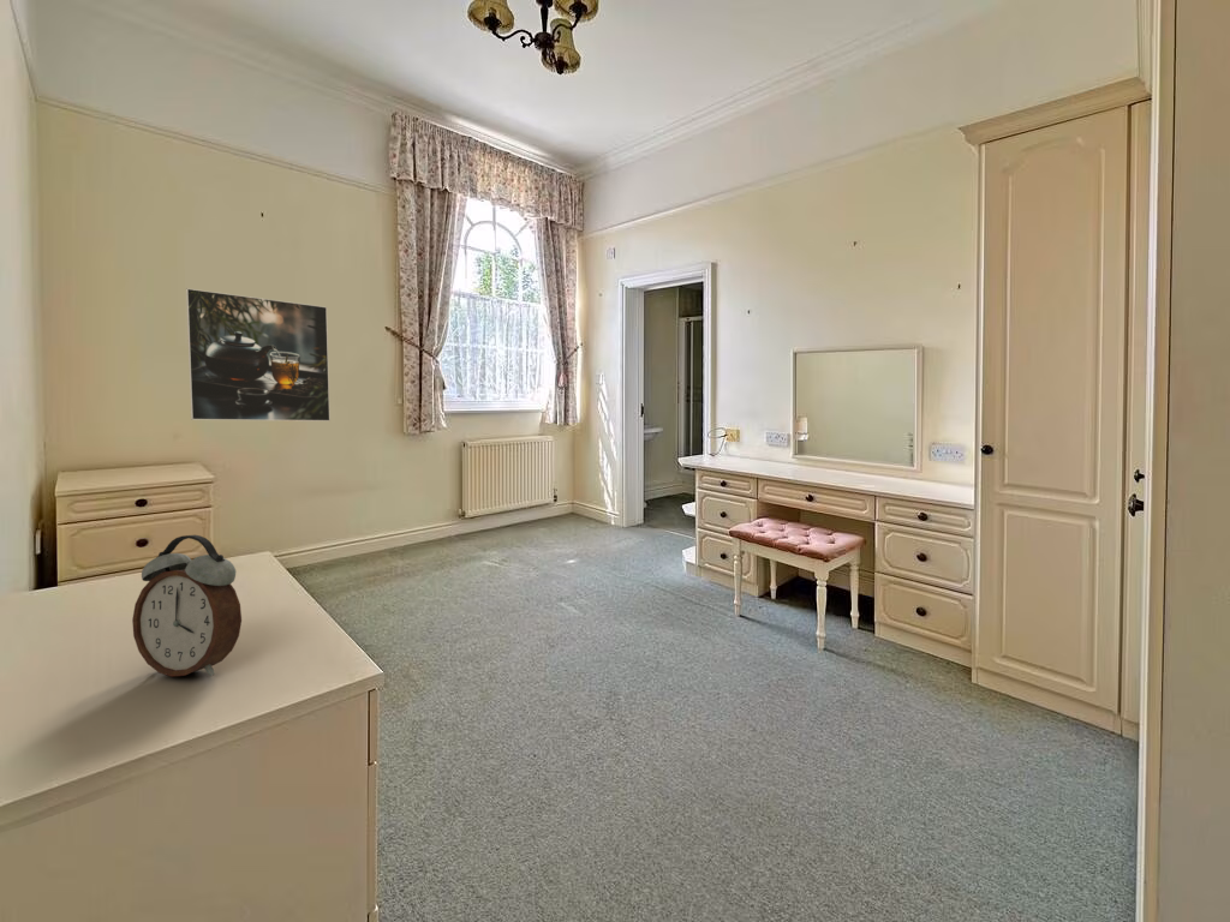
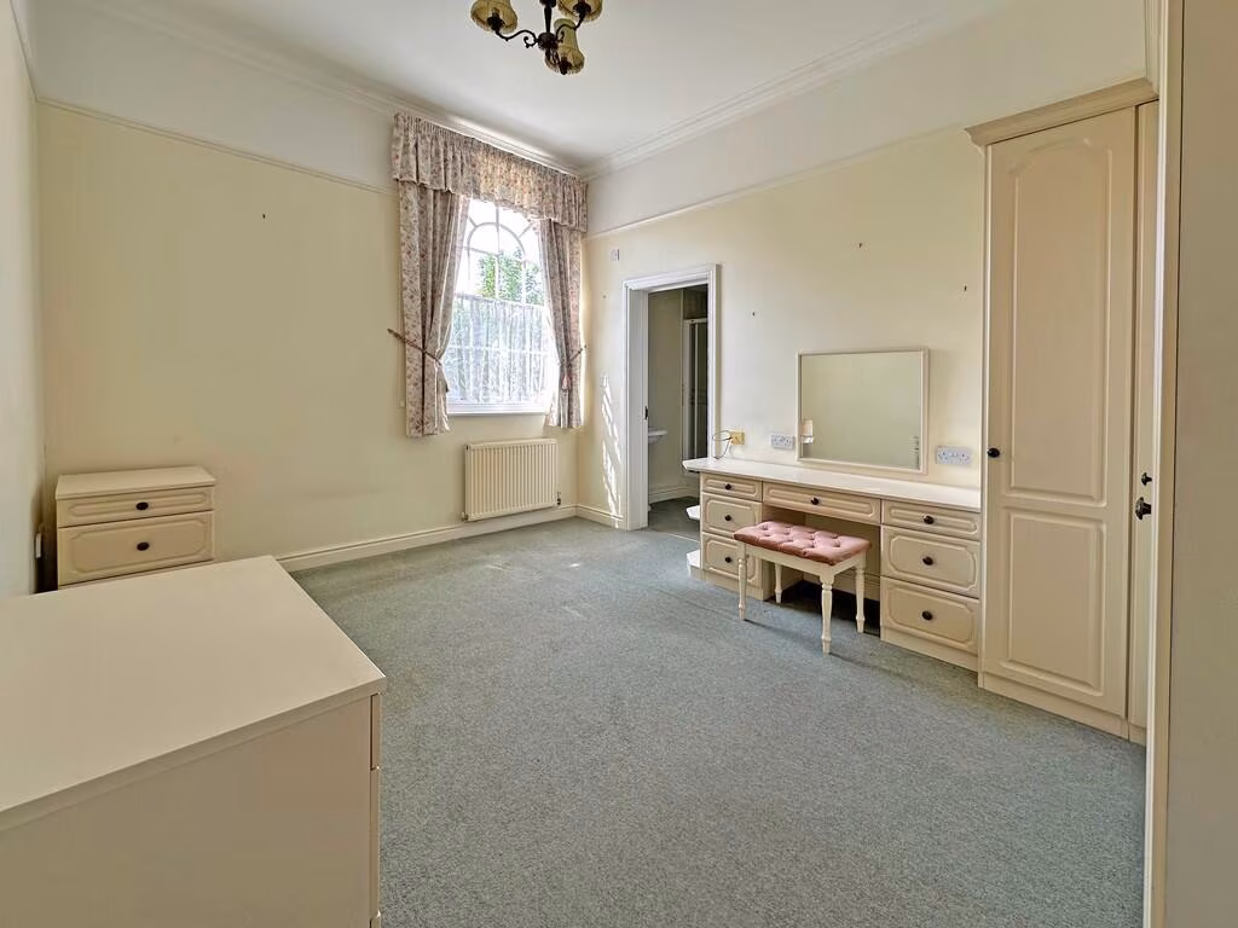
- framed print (263, 359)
- alarm clock (190, 603)
